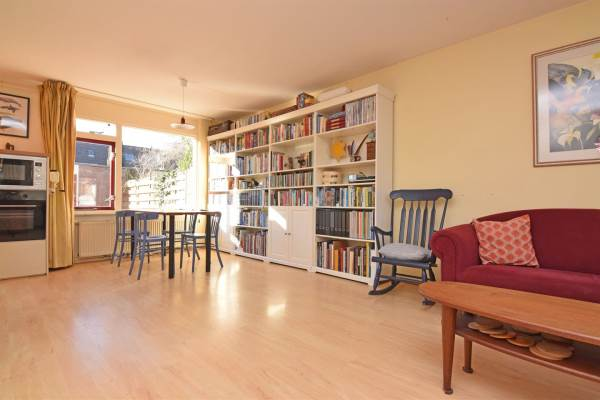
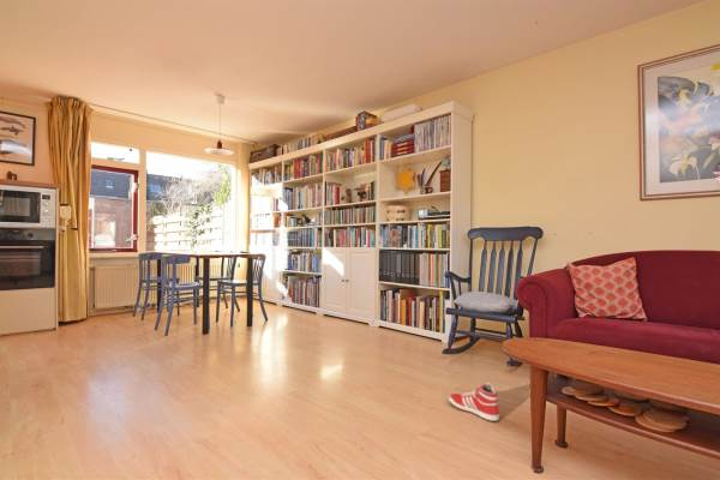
+ sneaker (473, 395)
